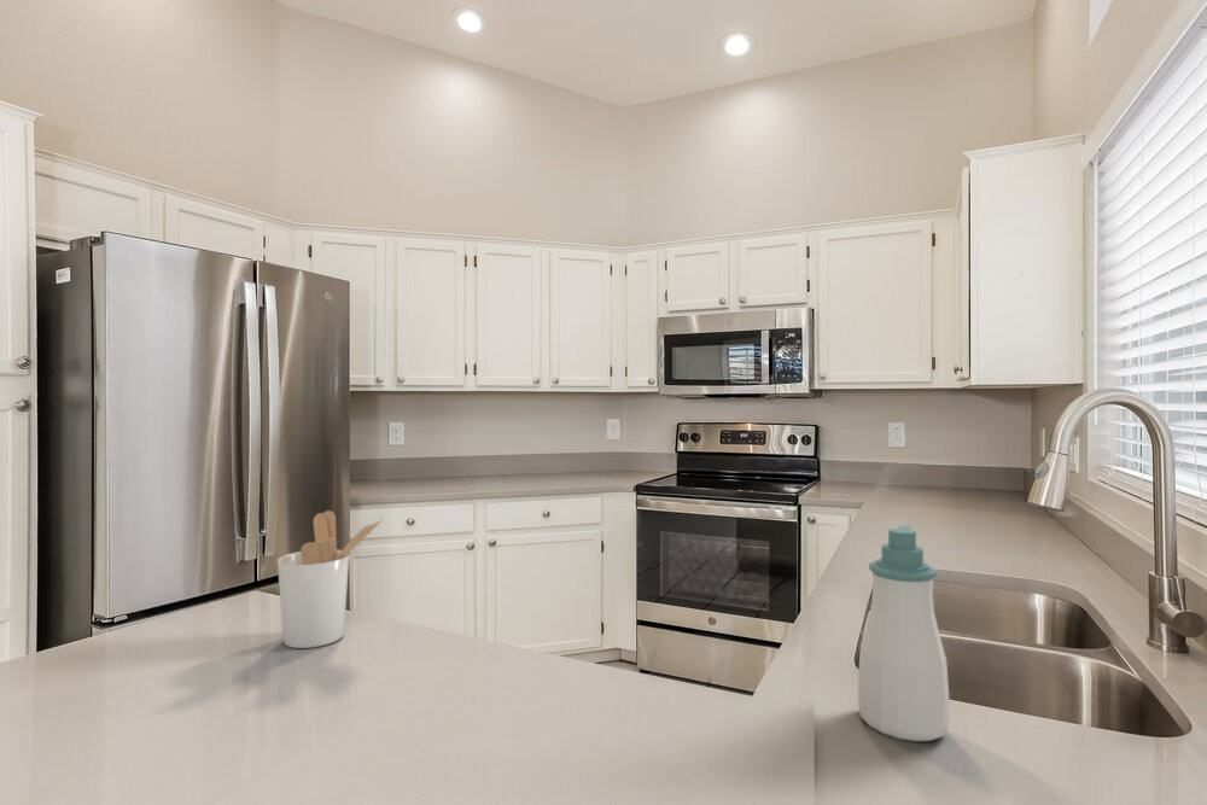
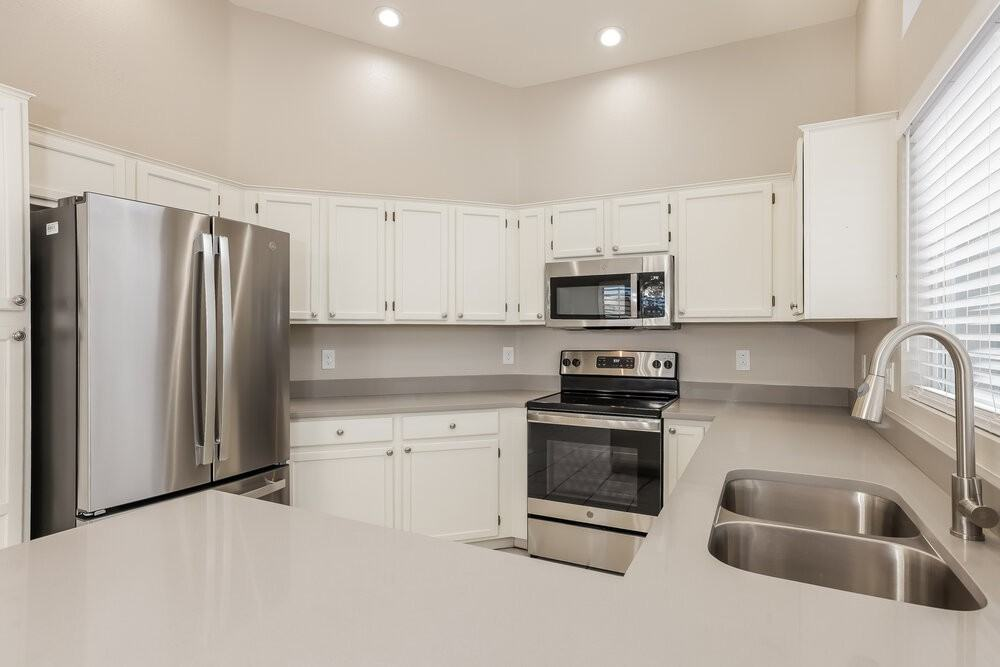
- utensil holder (332, 576)
- soap bottle (902, 626)
